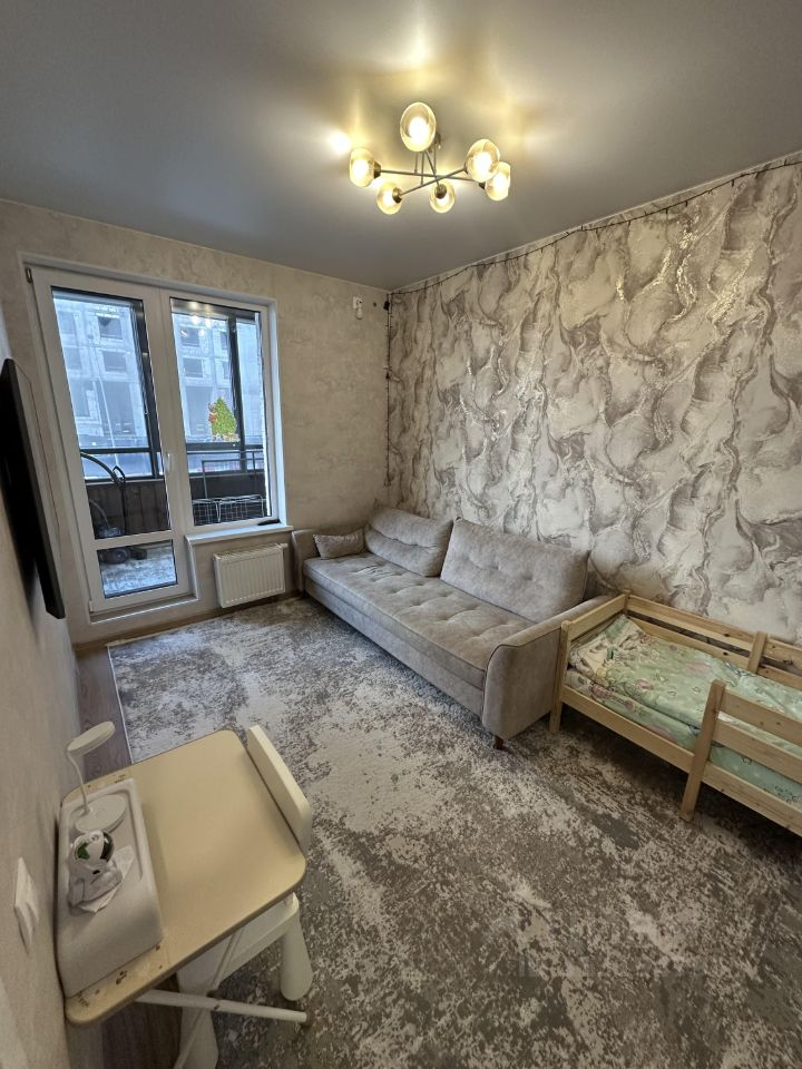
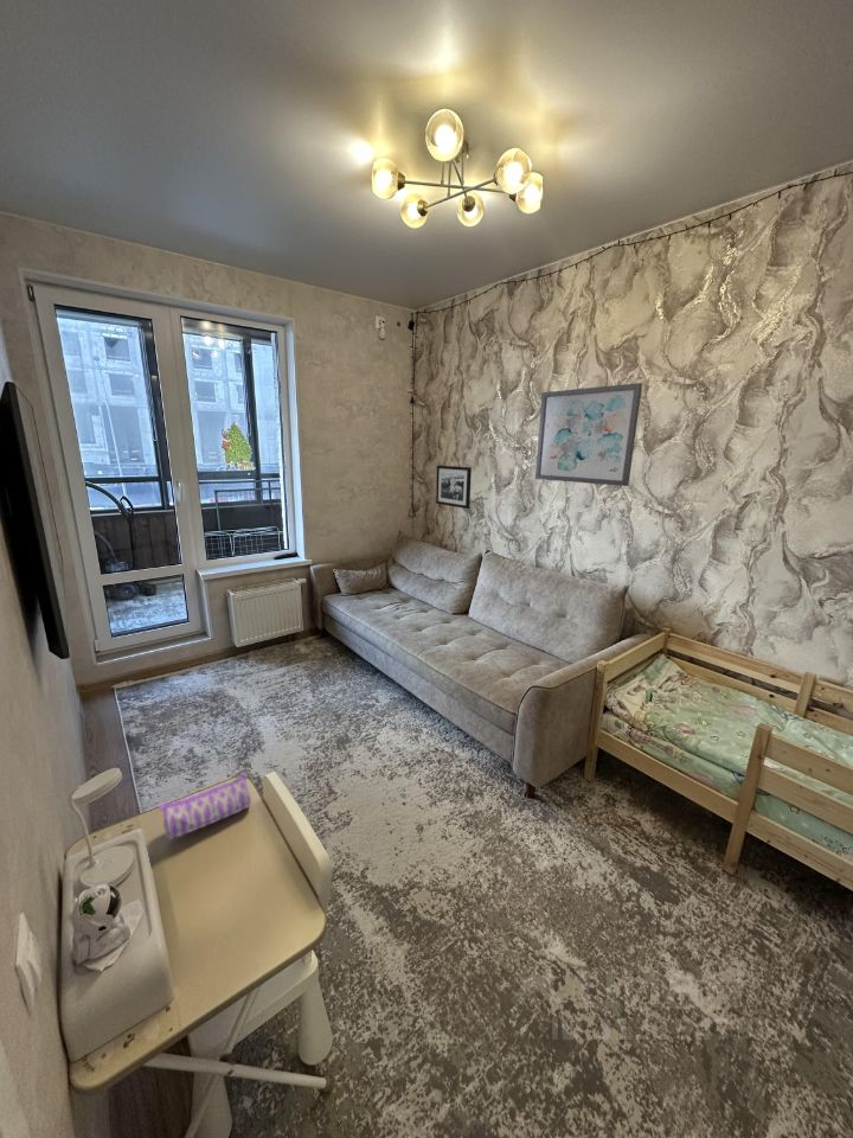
+ picture frame (453, 486)
+ pencil case (207, 805)
+ wall art (582, 436)
